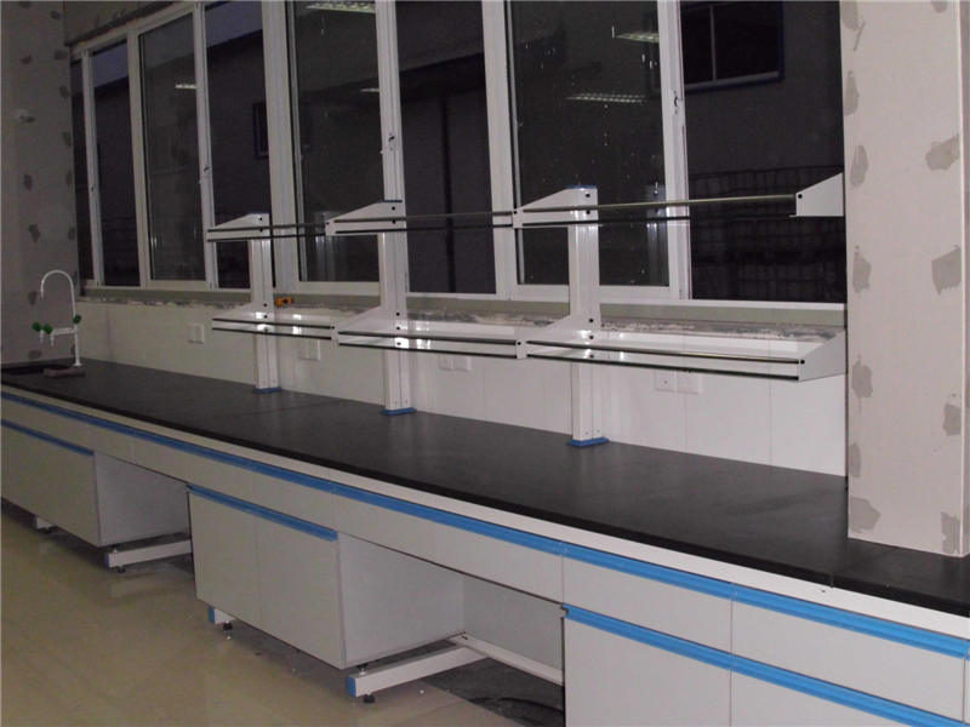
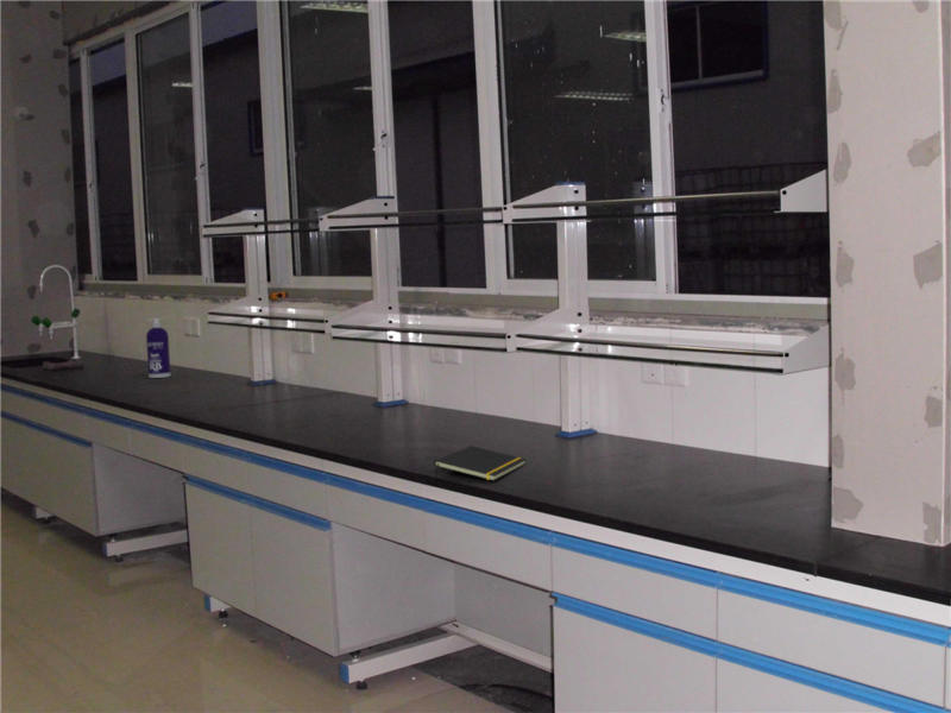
+ spray bottle (157, 347)
+ notepad (481, 462)
